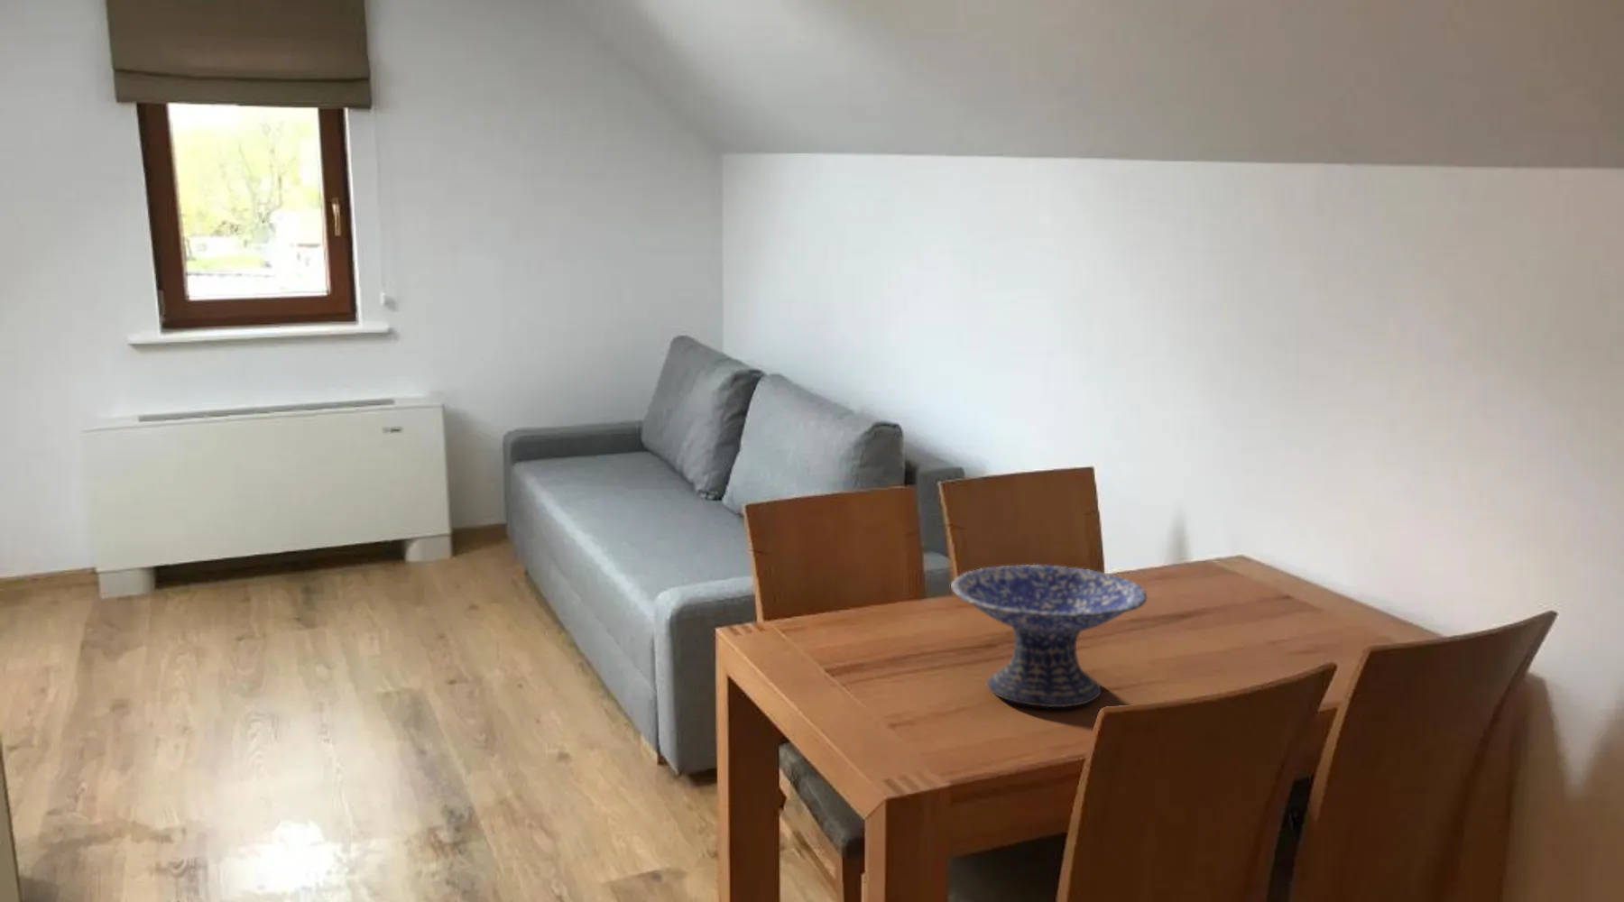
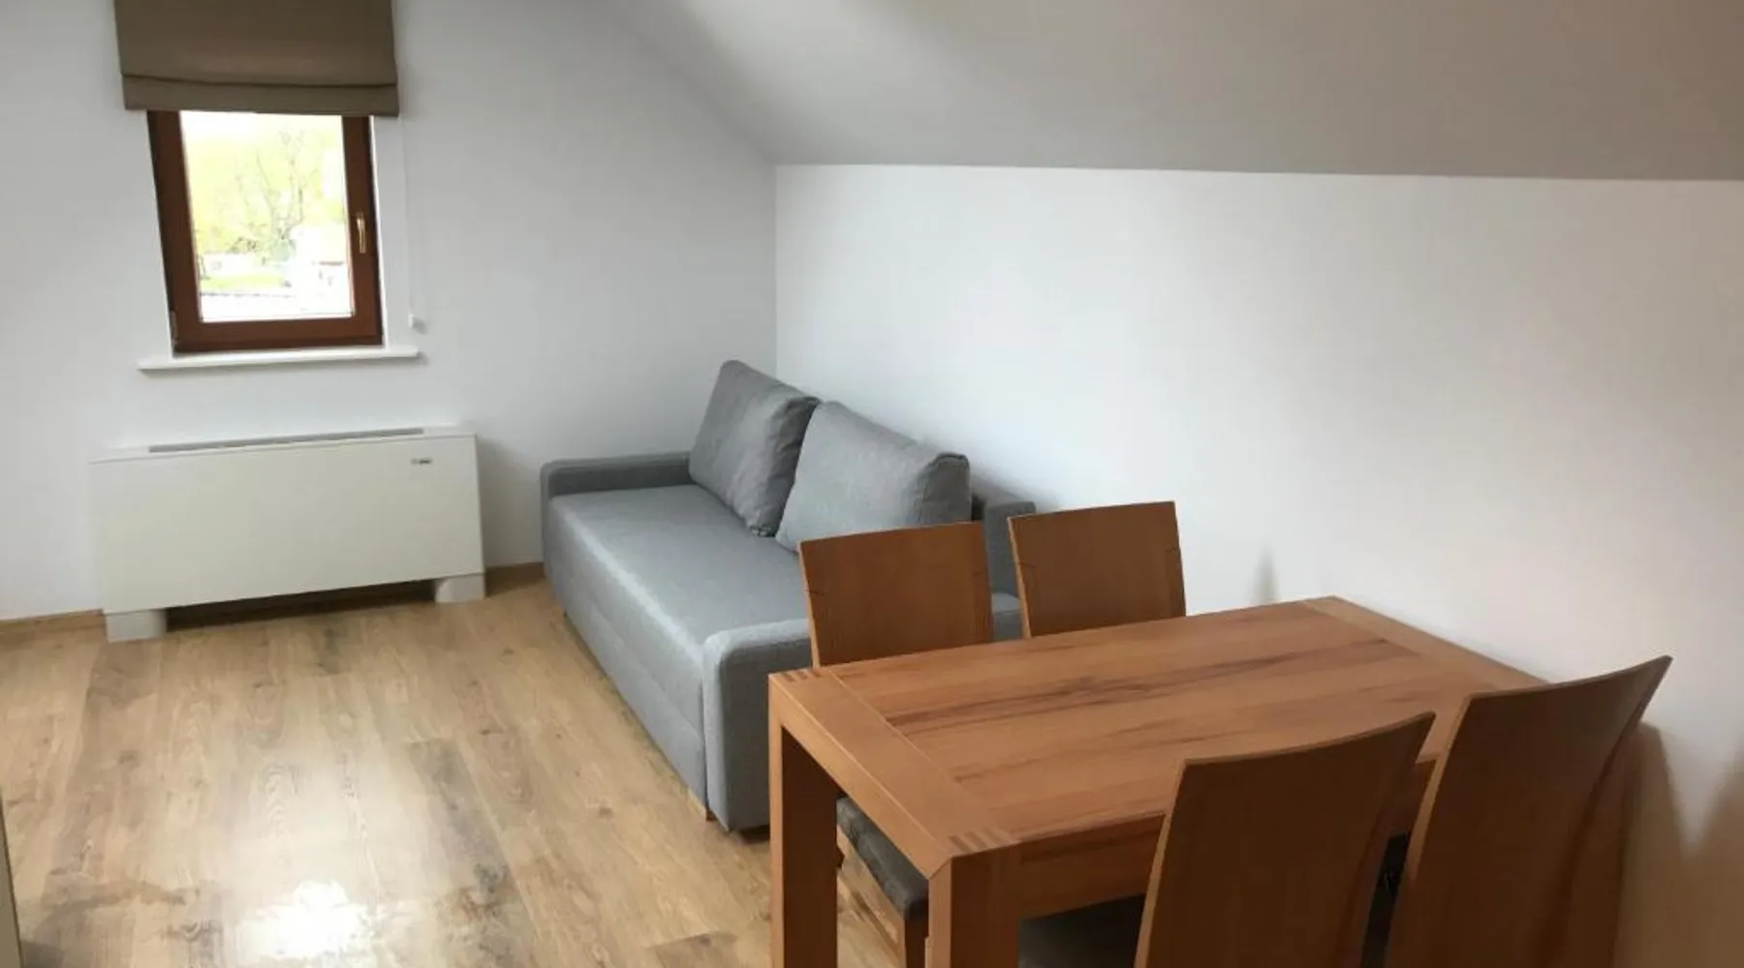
- decorative bowl (1045, 637)
